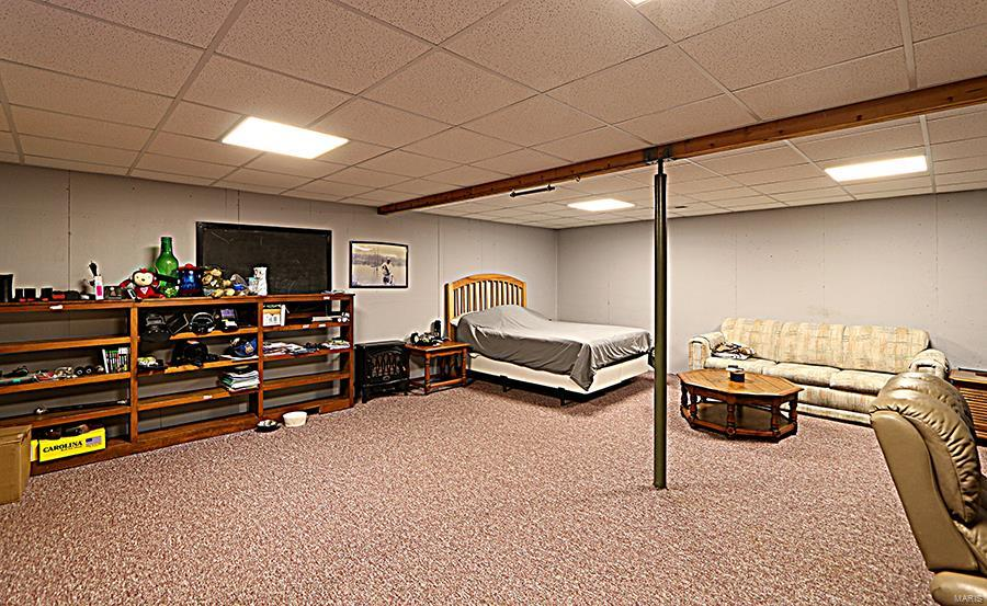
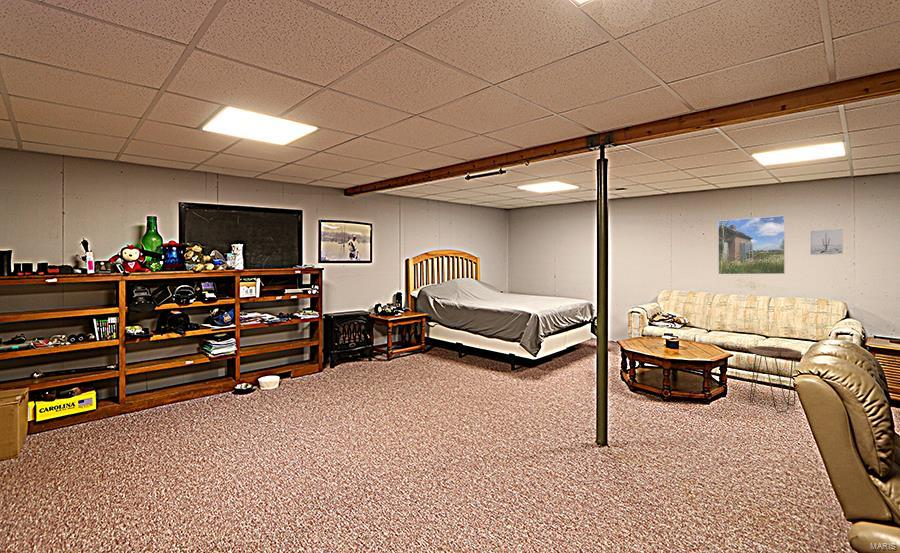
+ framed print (750, 246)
+ wall art (826, 242)
+ side table (769, 377)
